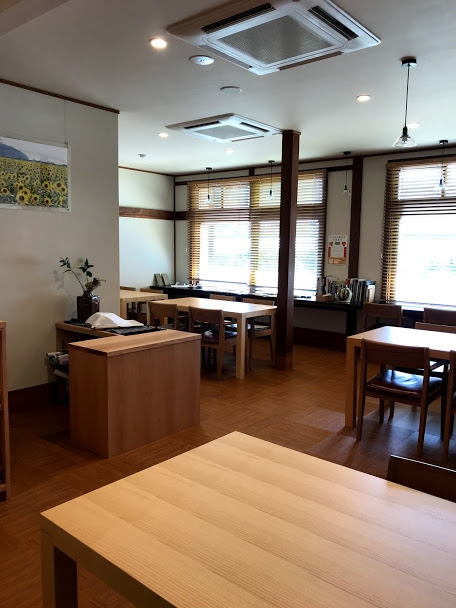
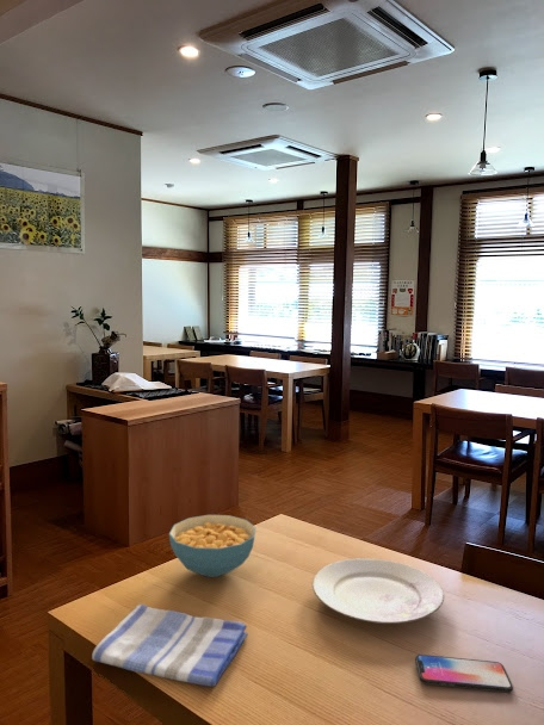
+ cereal bowl (212, 550)
+ plate (376, 593)
+ dish towel (172, 640)
+ smartphone (462, 673)
